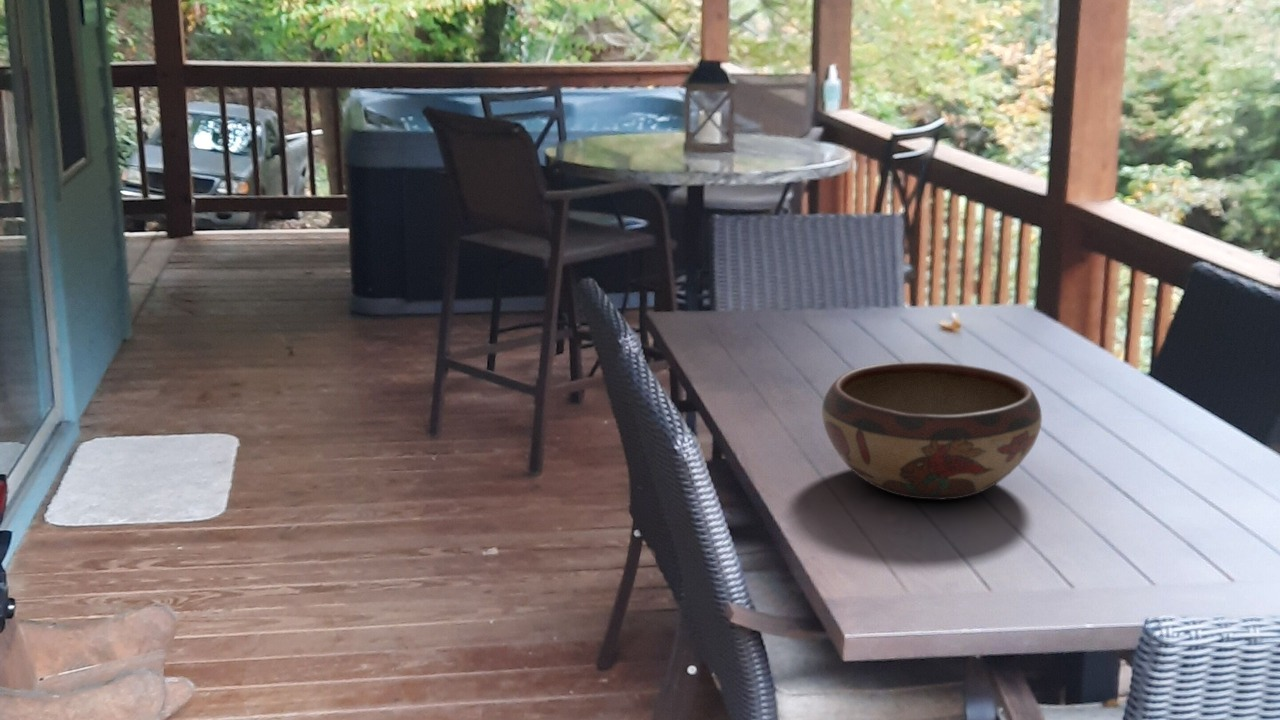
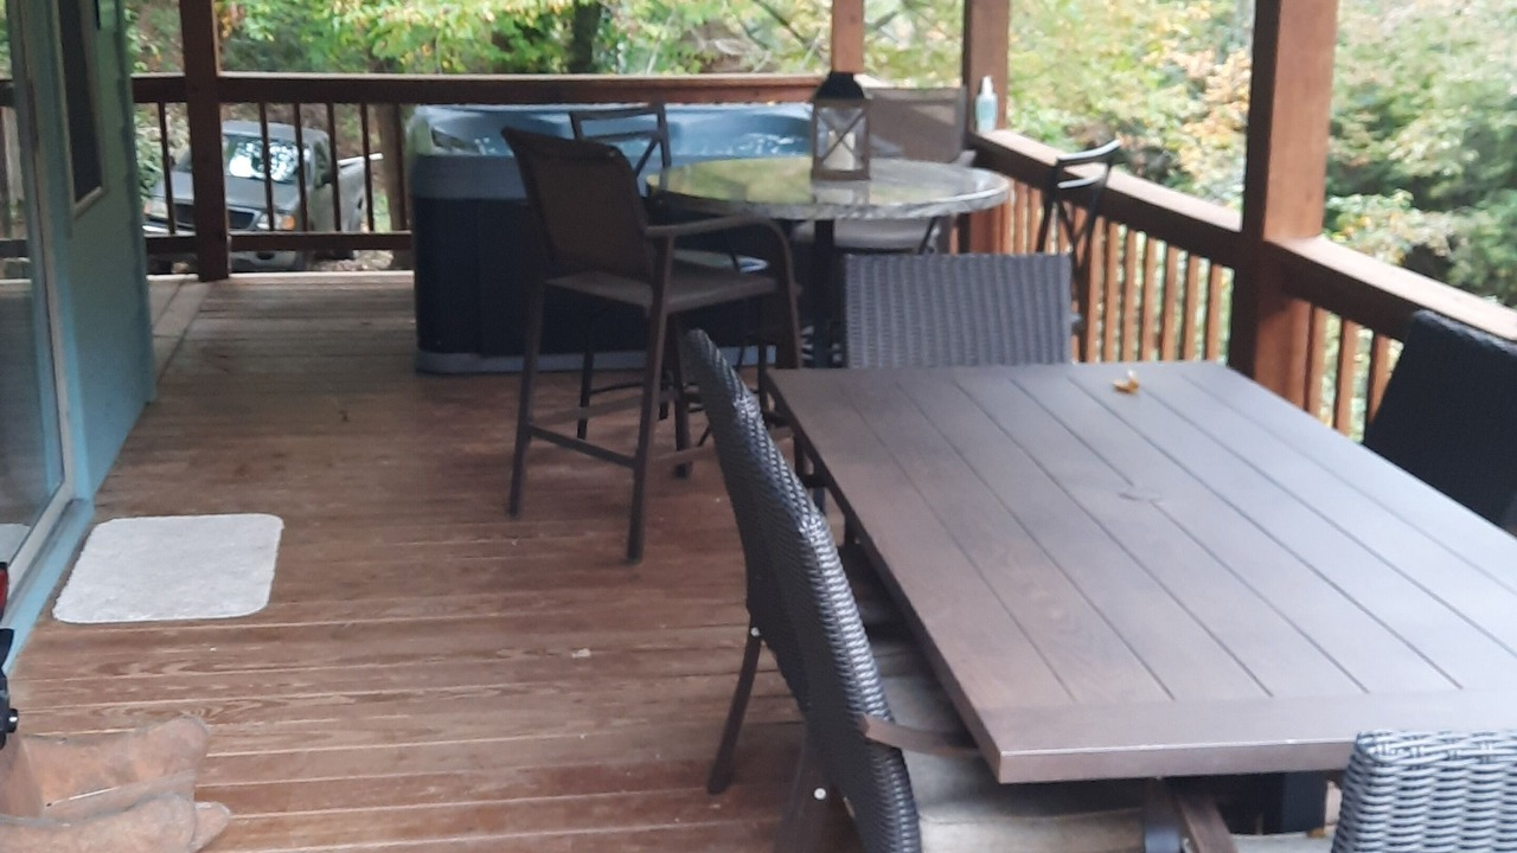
- decorative bowl (929, 434)
